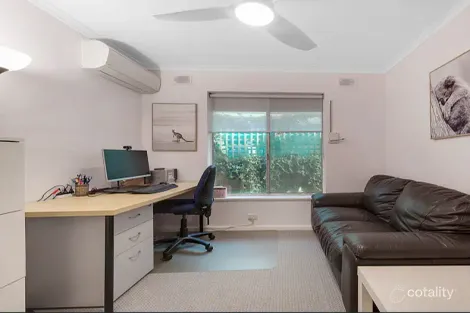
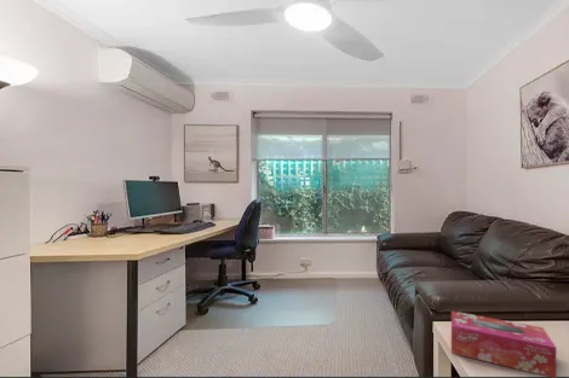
+ tissue box (496, 339)
